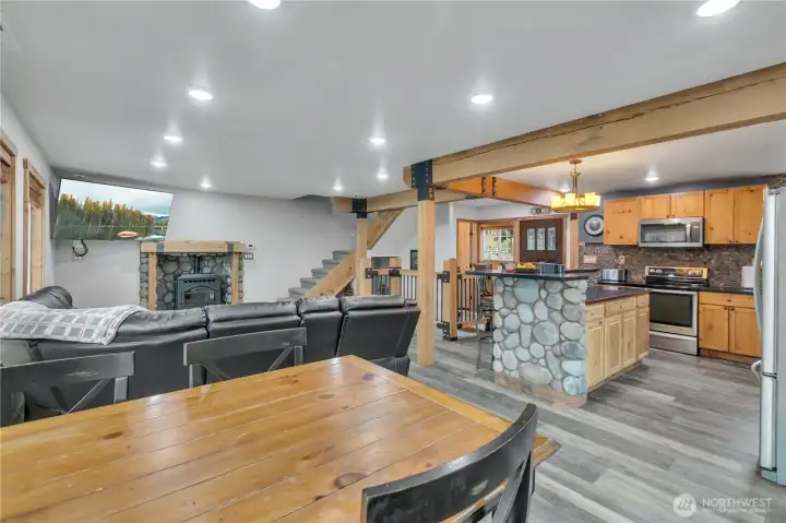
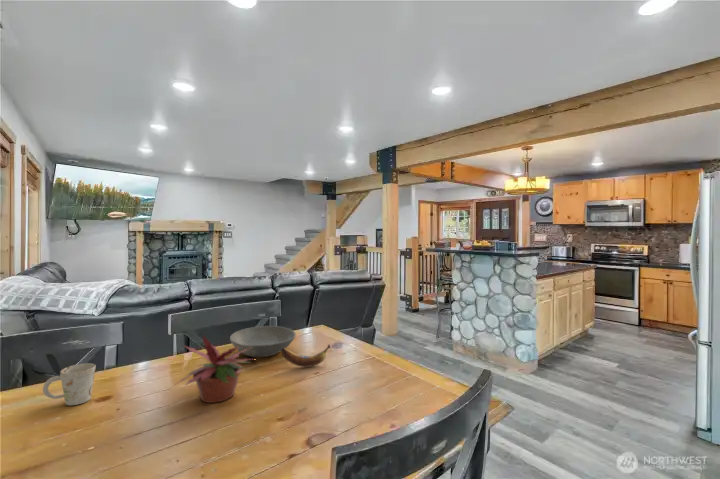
+ mug (69, 385)
+ potted plant (217, 363)
+ banana (306, 356)
+ bowl (263, 343)
